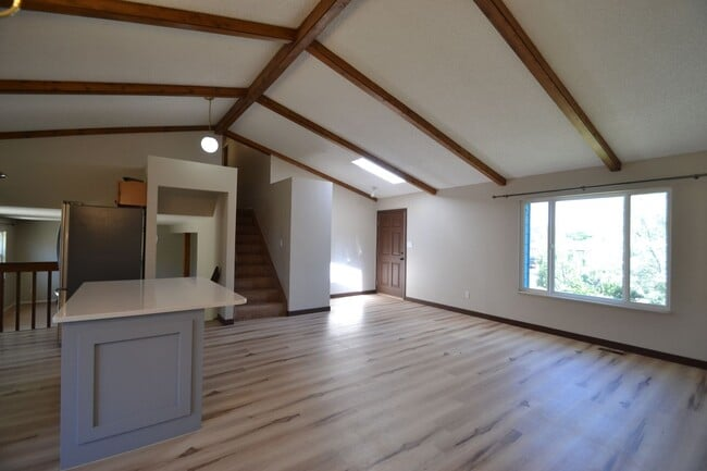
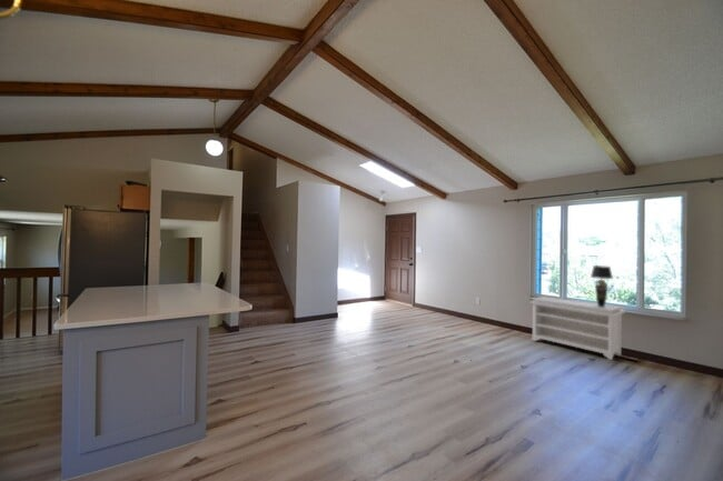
+ bench (574, 324)
+ table lamp (601, 285)
